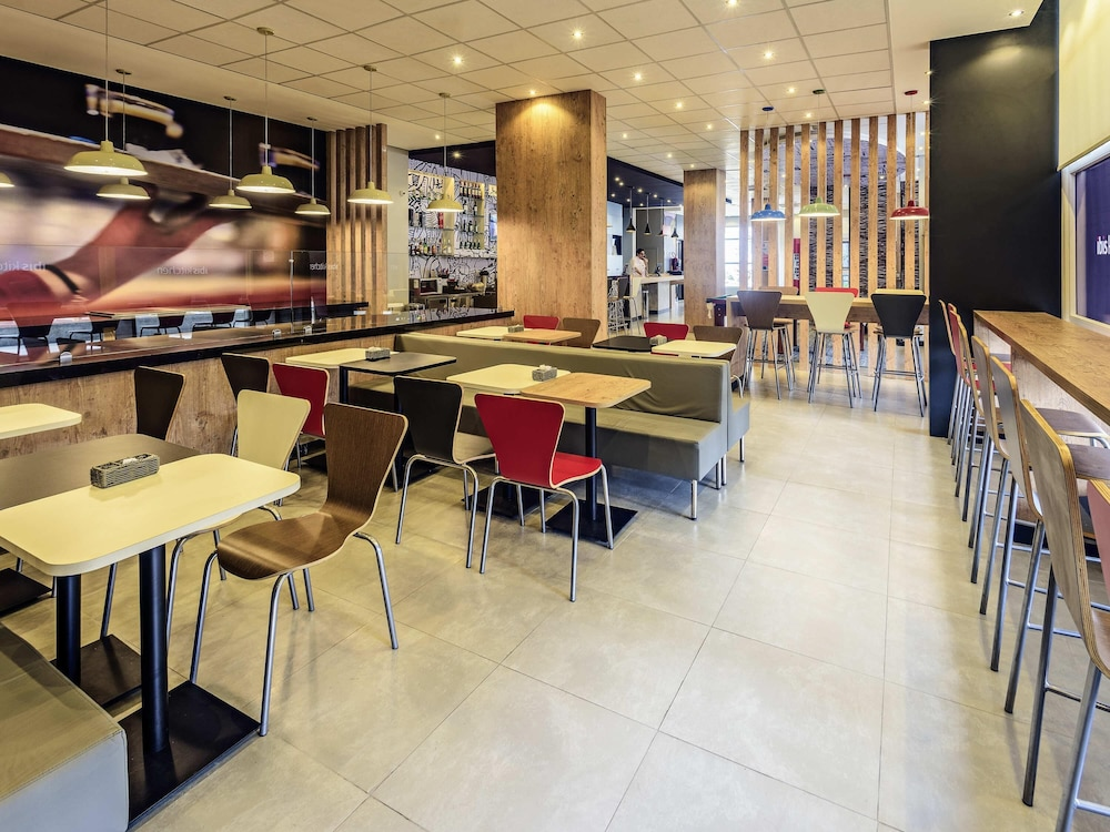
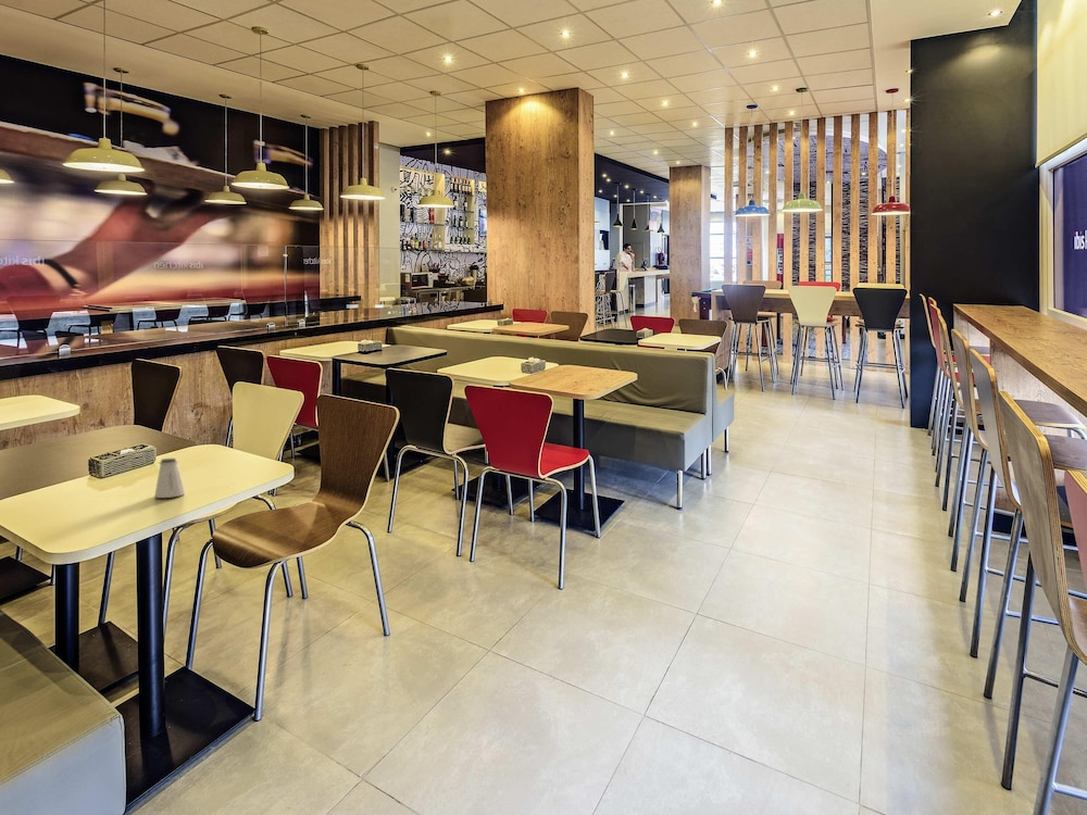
+ saltshaker (168, 477)
